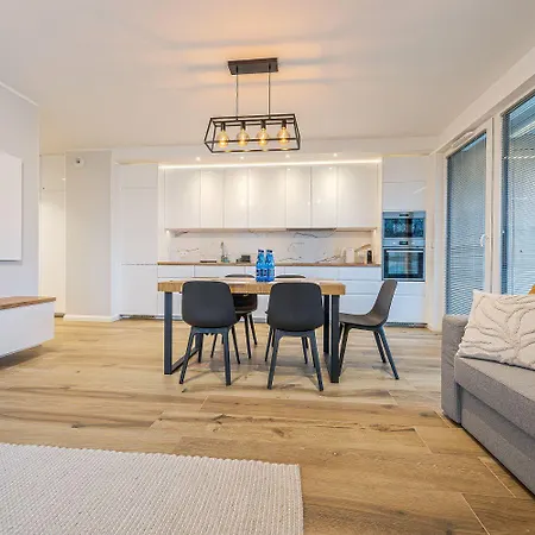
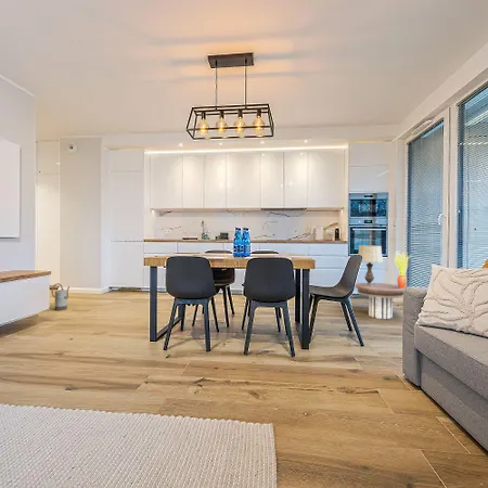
+ potted plant (401, 269)
+ side table (380, 300)
+ table lamp (369, 266)
+ watering can (61, 295)
